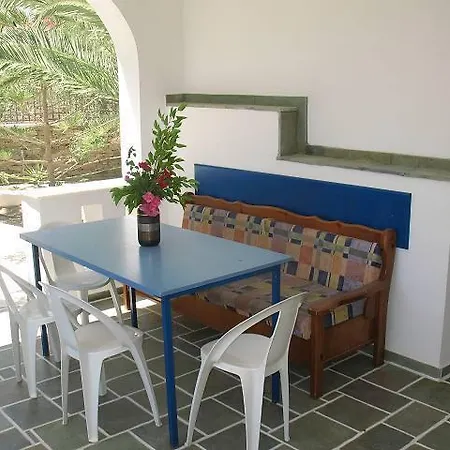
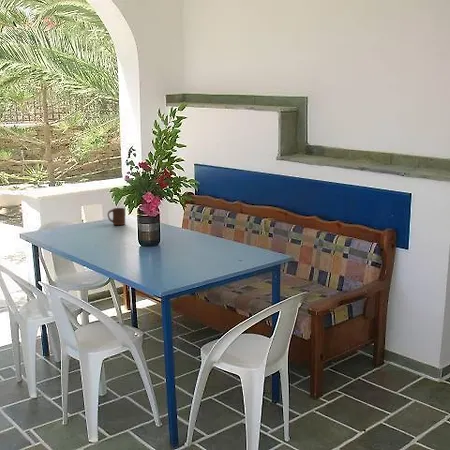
+ cup (117, 216)
